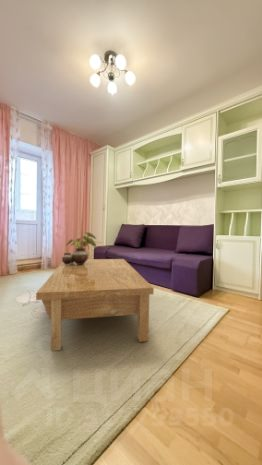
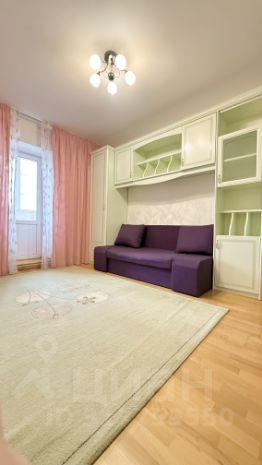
- coffee table (95, 288)
- potted plant (79, 247)
